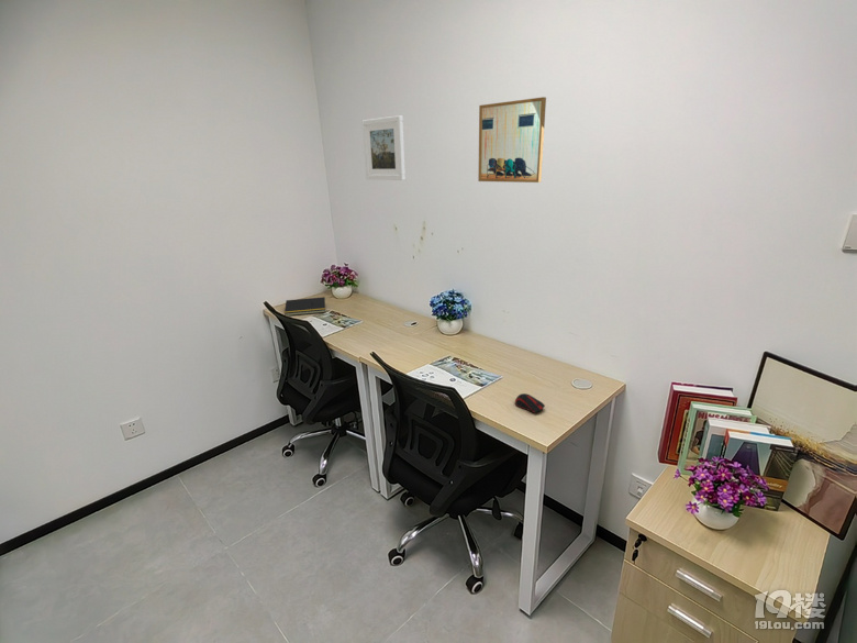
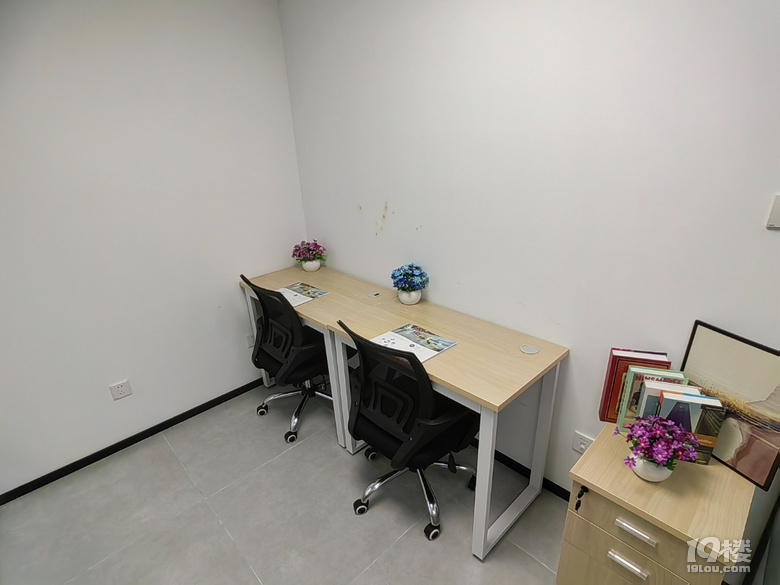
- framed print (382, 149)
- computer mouse (528, 401)
- wall art (509, 143)
- notepad (304, 306)
